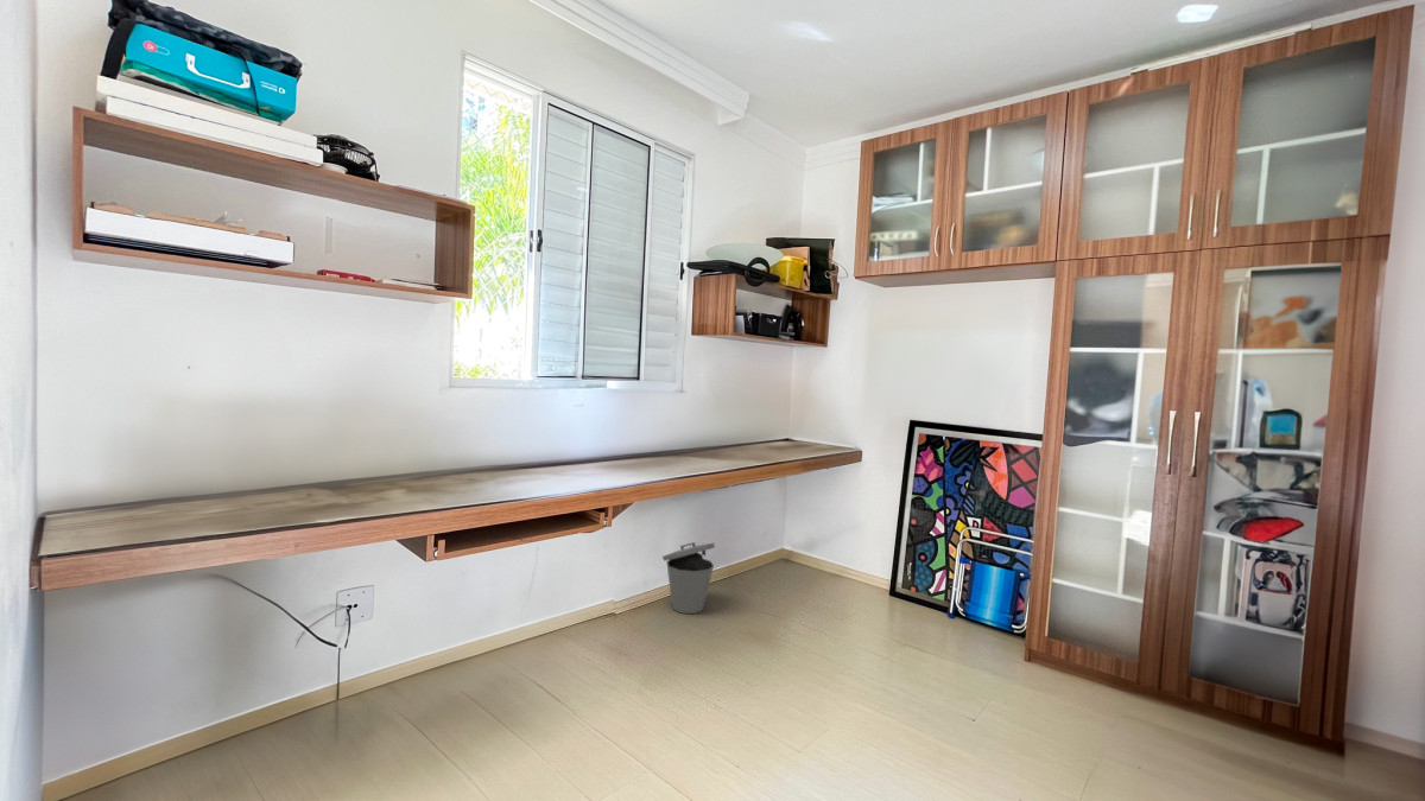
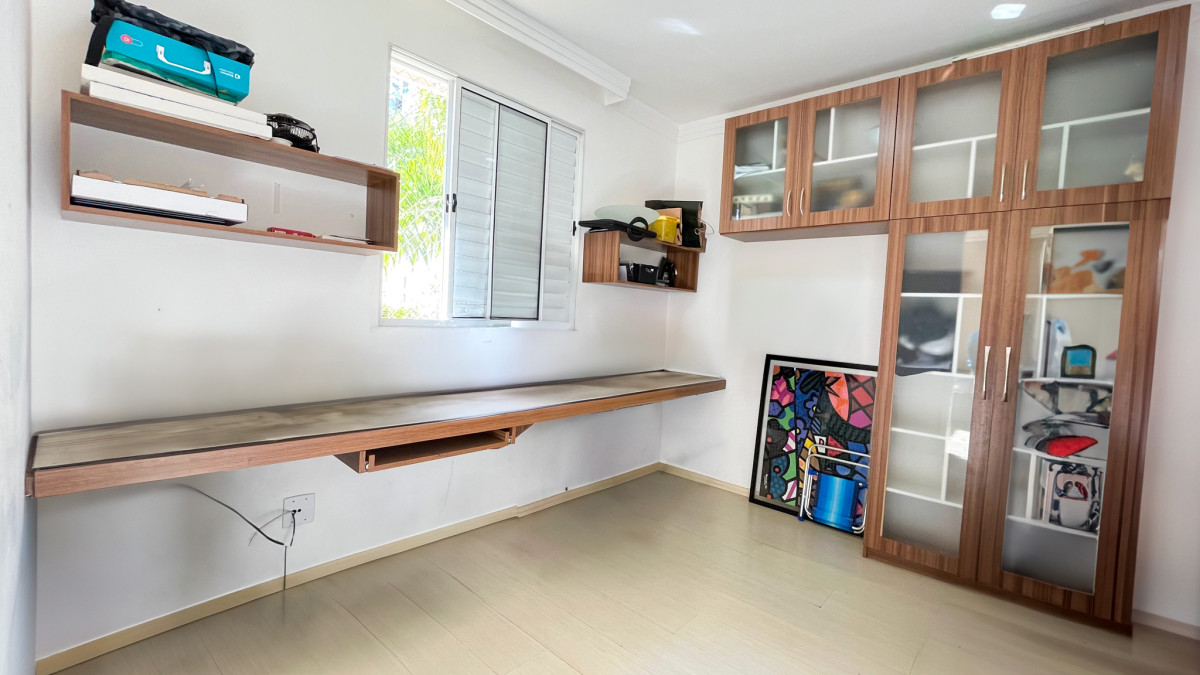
- trash can (688, 573)
